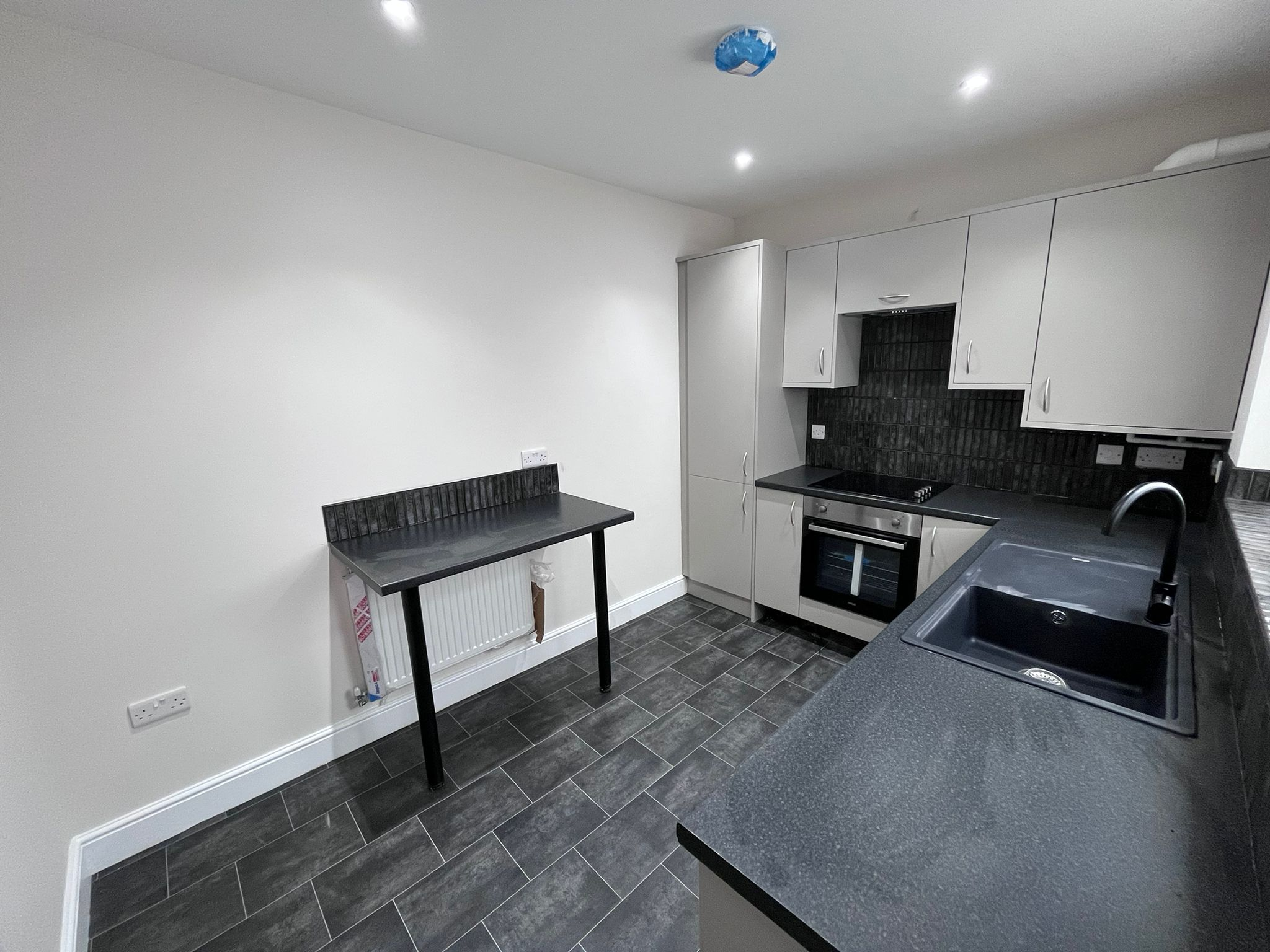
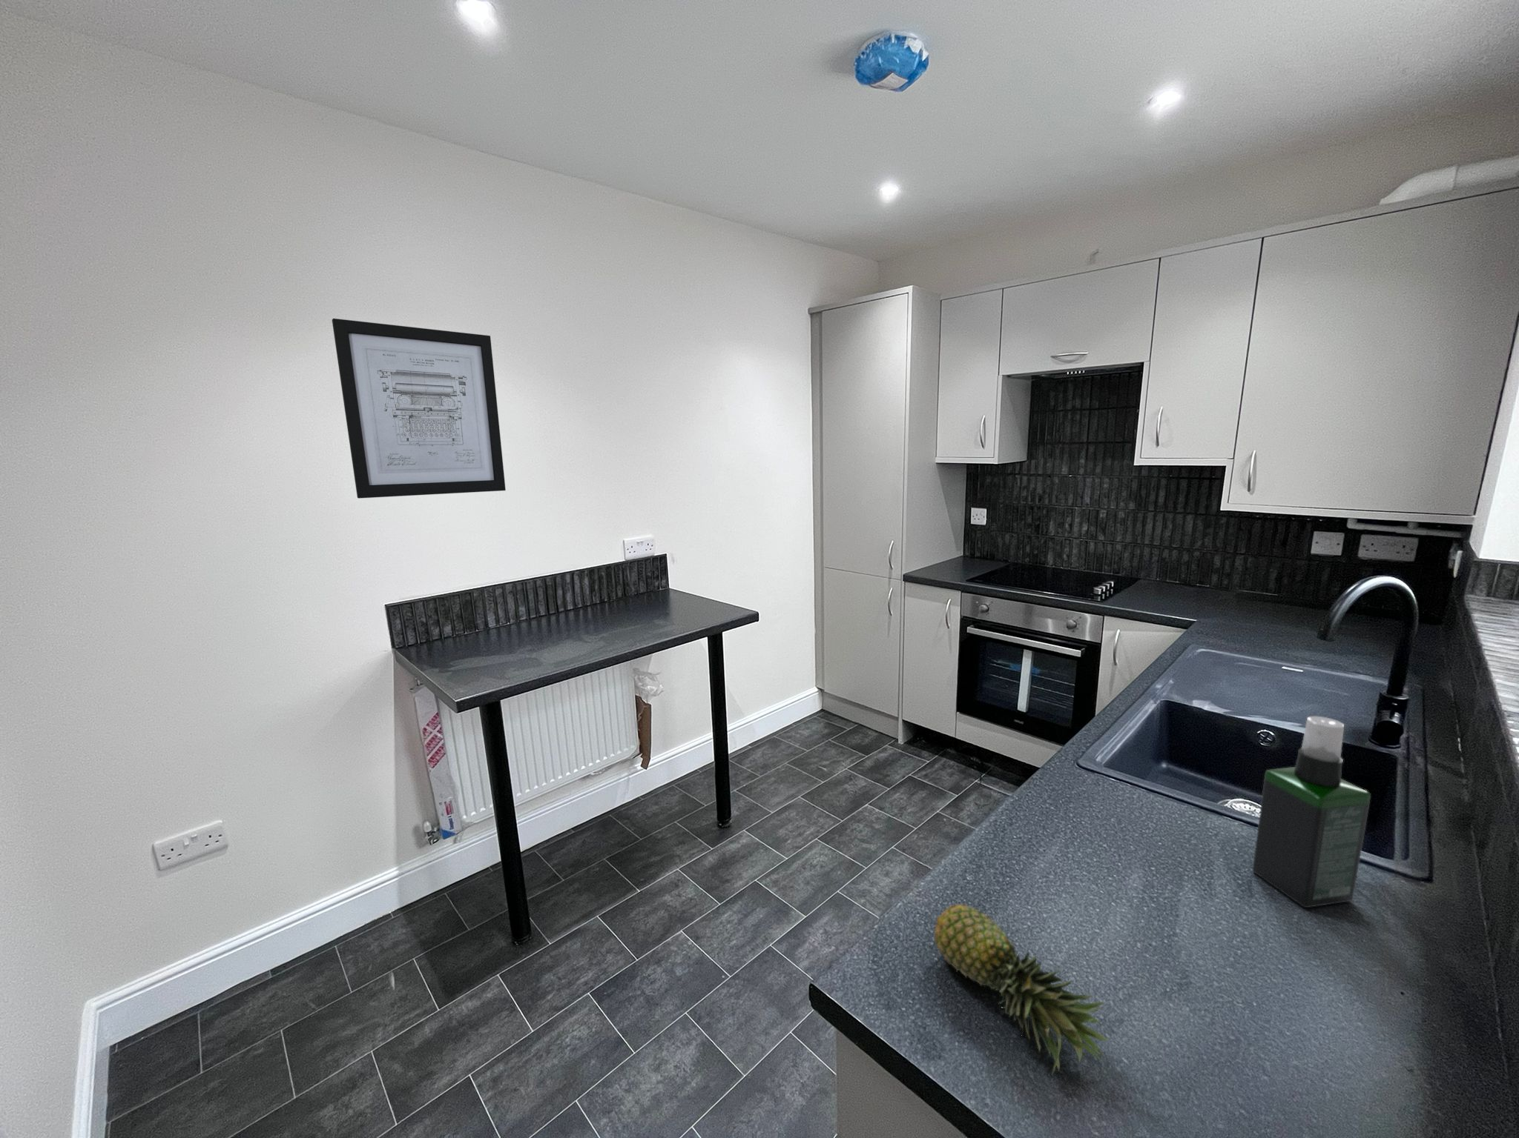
+ fruit (1011, 975)
+ wall art (427, 412)
+ spray bottle (1312, 806)
